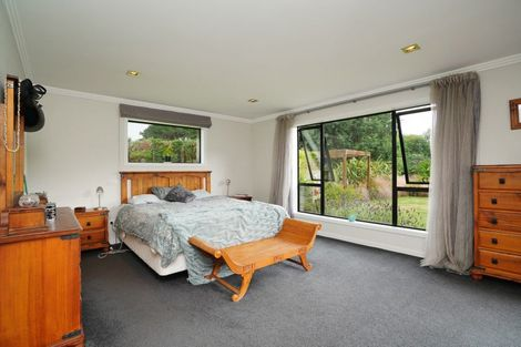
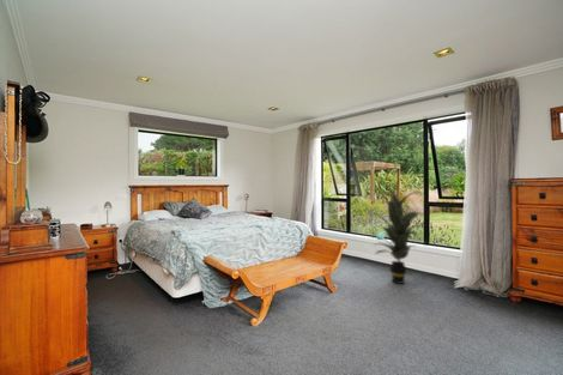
+ indoor plant (395, 232)
